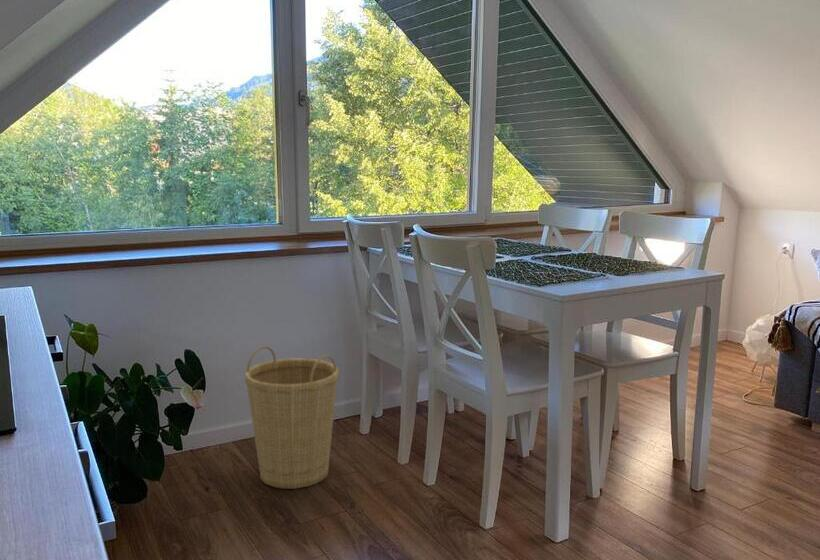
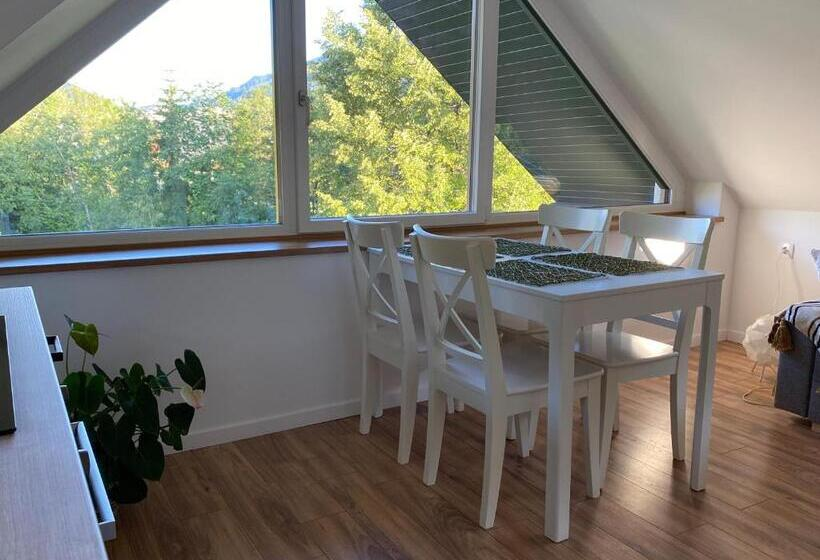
- basket (293, 412)
